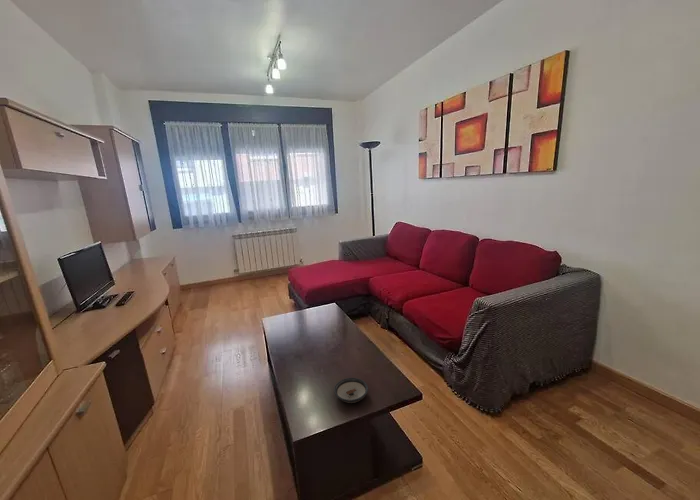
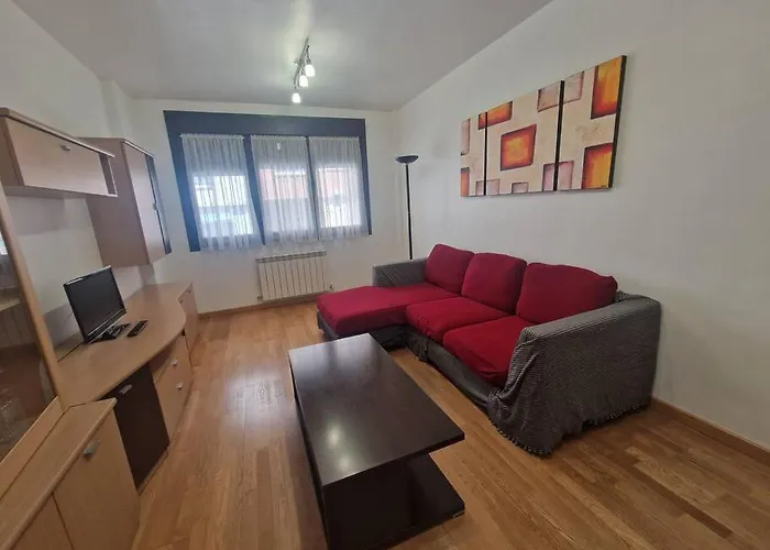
- saucer (351, 392)
